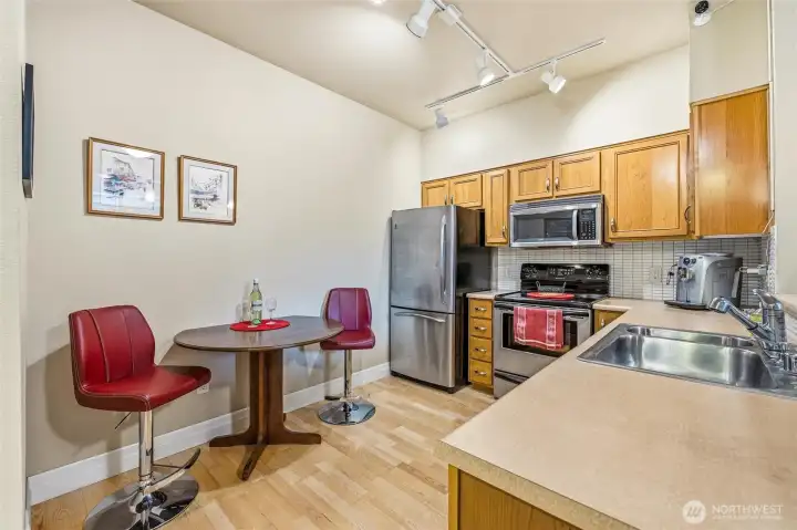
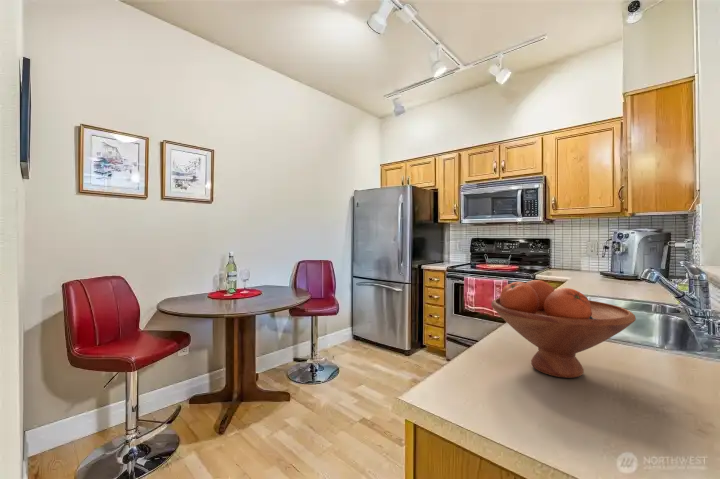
+ fruit bowl (556, 325)
